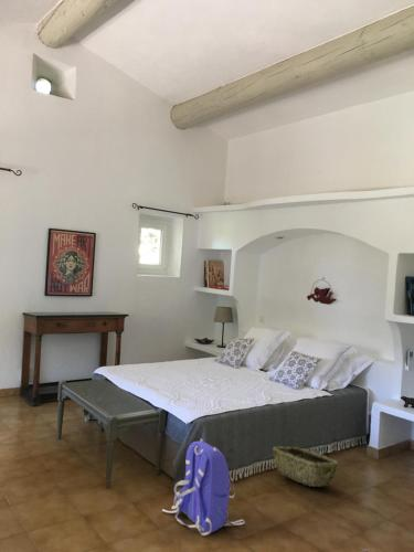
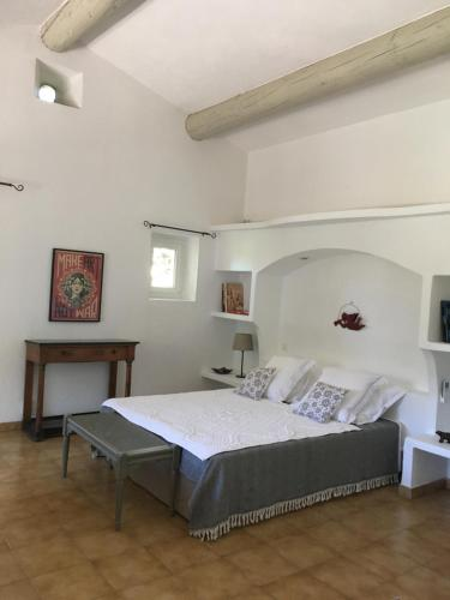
- woven basket (304, 465)
- backpack (206, 480)
